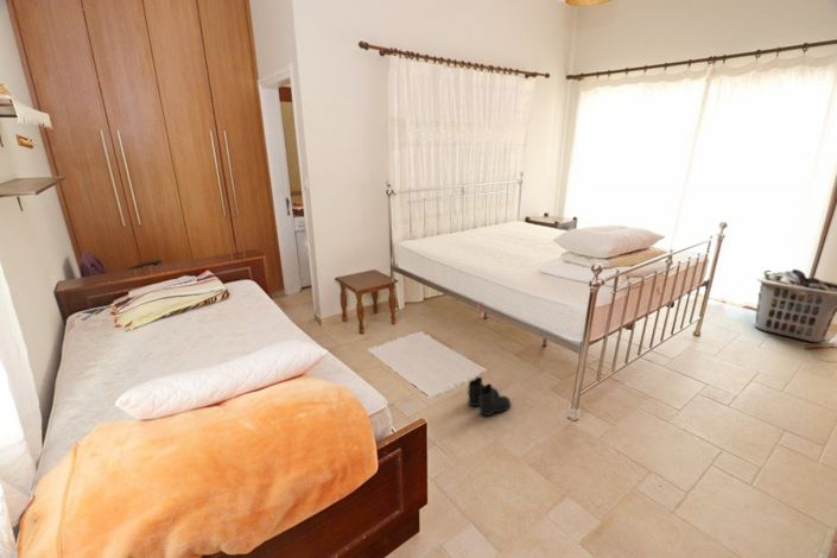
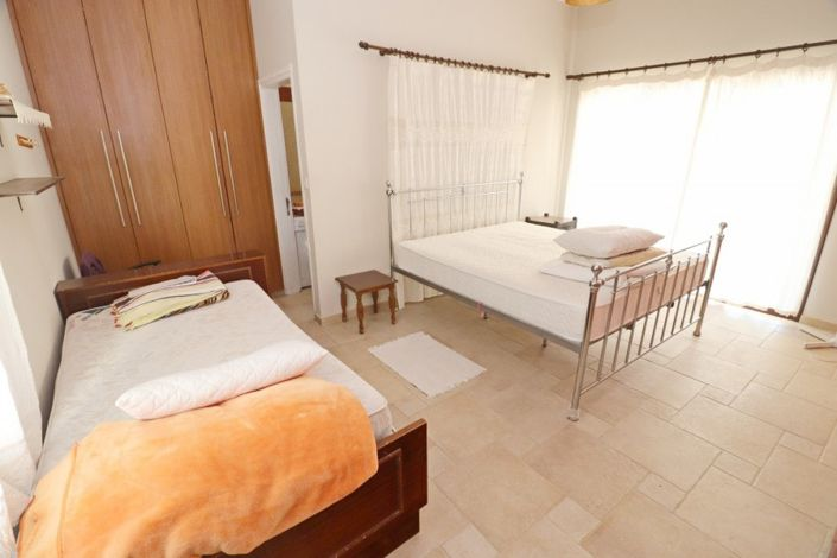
- boots (489, 392)
- clothes hamper (795, 302)
